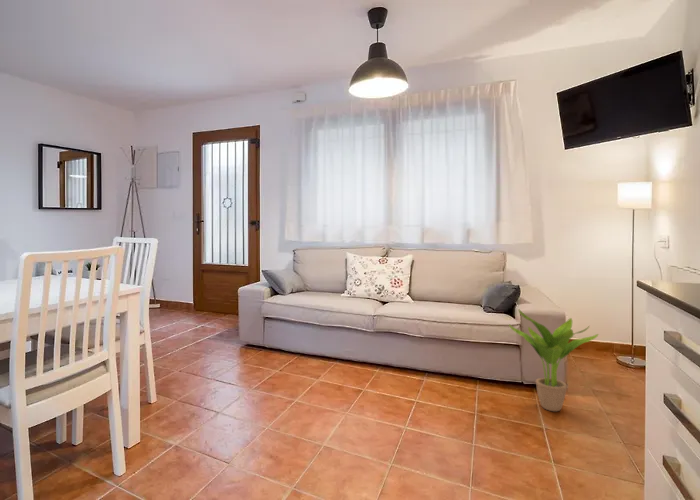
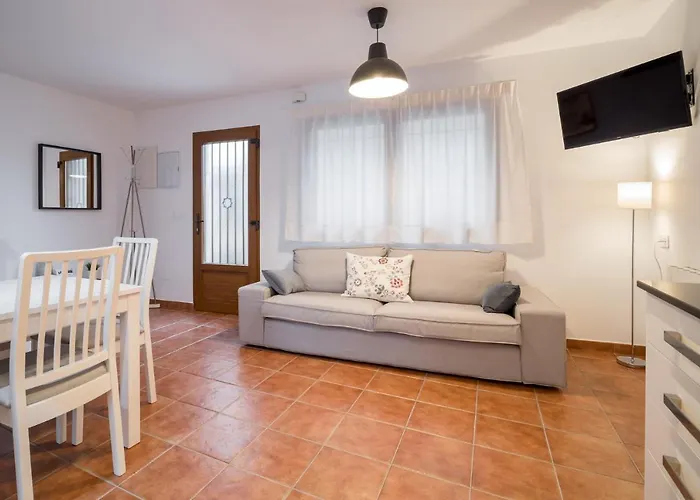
- potted plant (555, 360)
